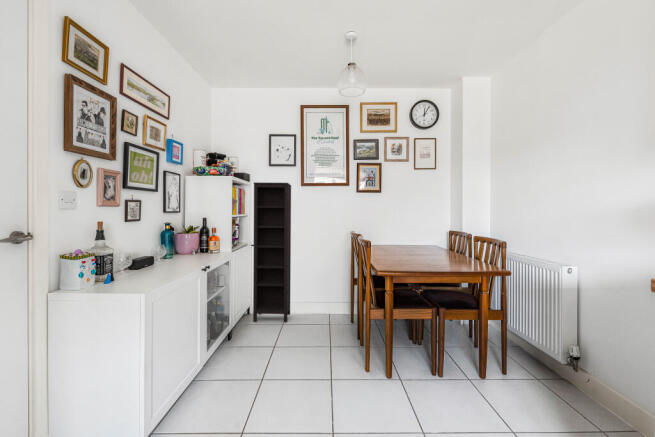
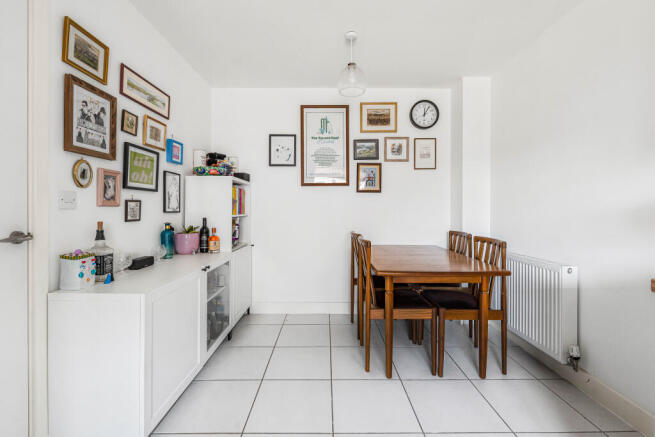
- bookcase (272, 251)
